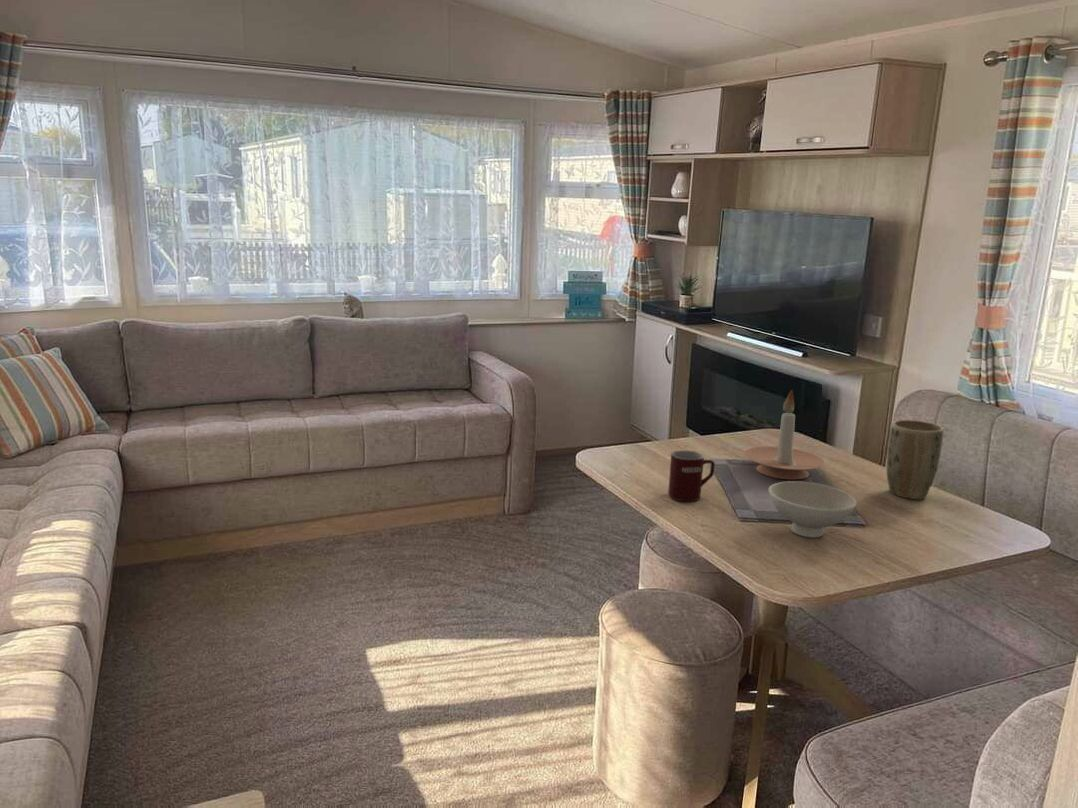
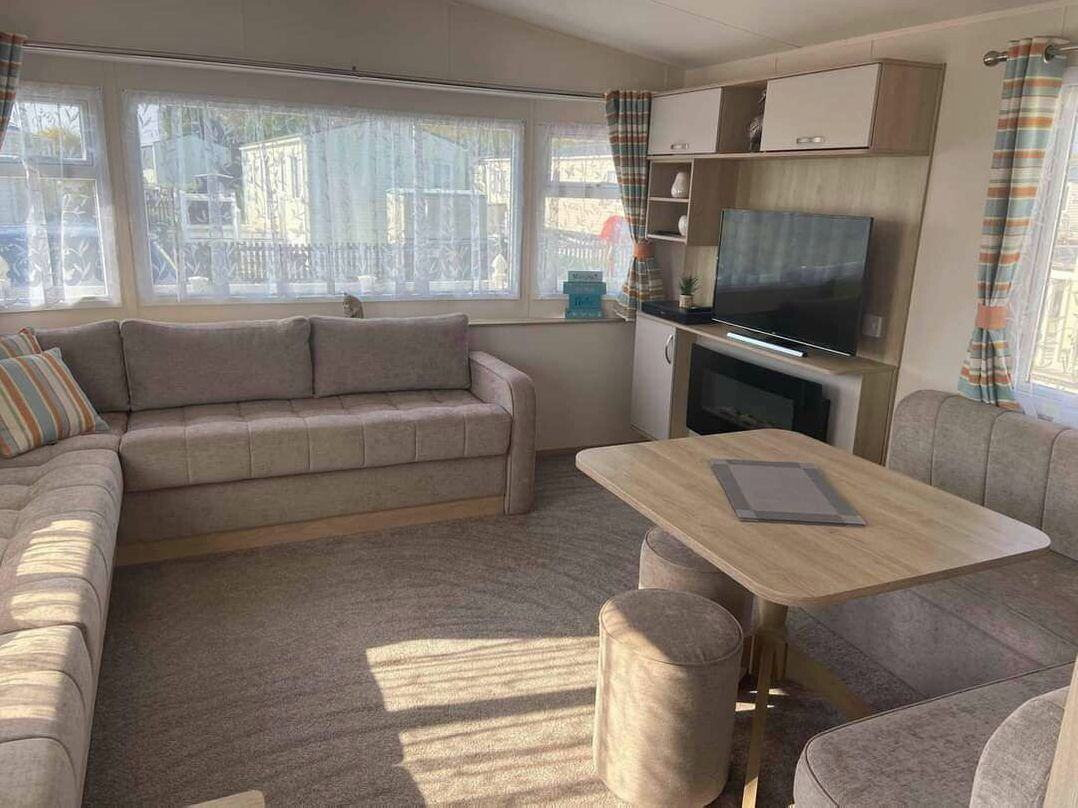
- plant pot (912, 459)
- bowl (809, 512)
- candle holder (786, 430)
- mug (692, 475)
